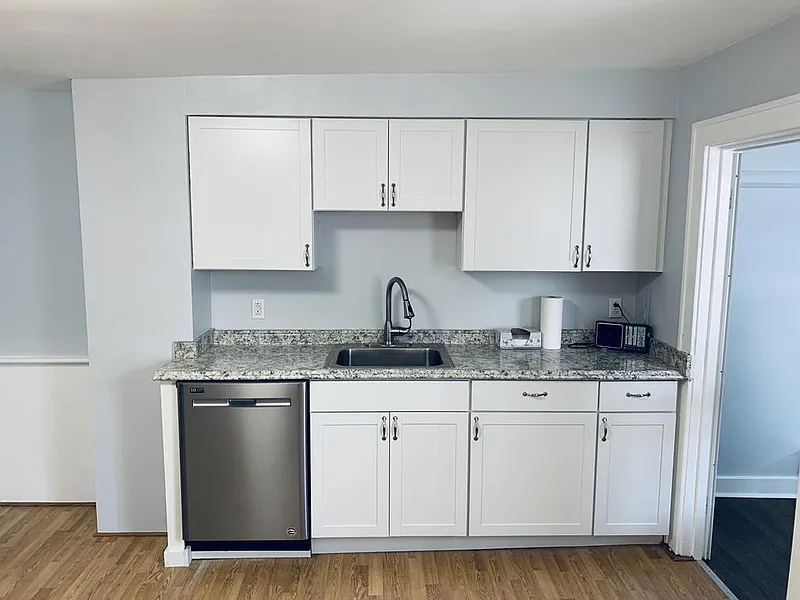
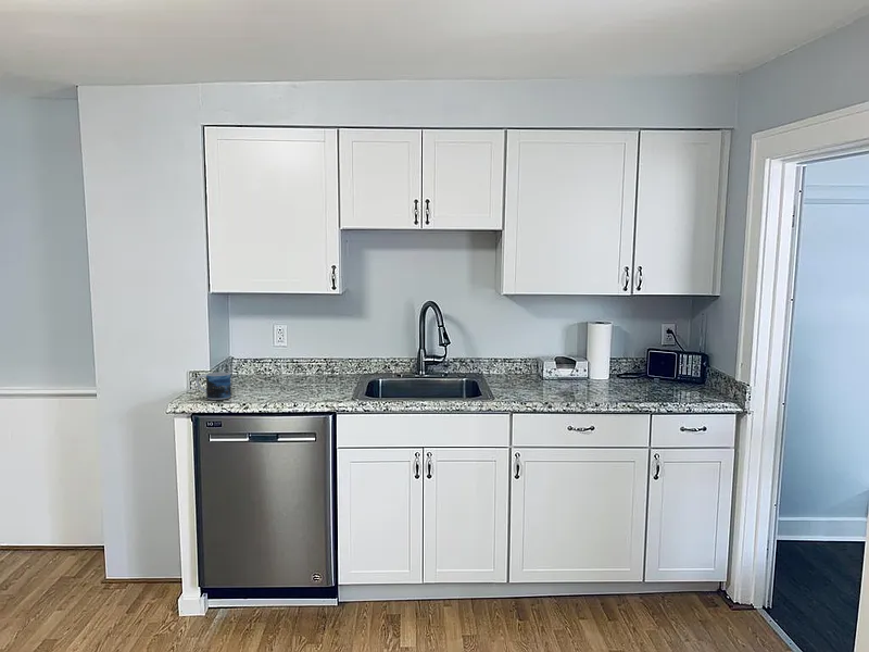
+ mug (213, 385)
